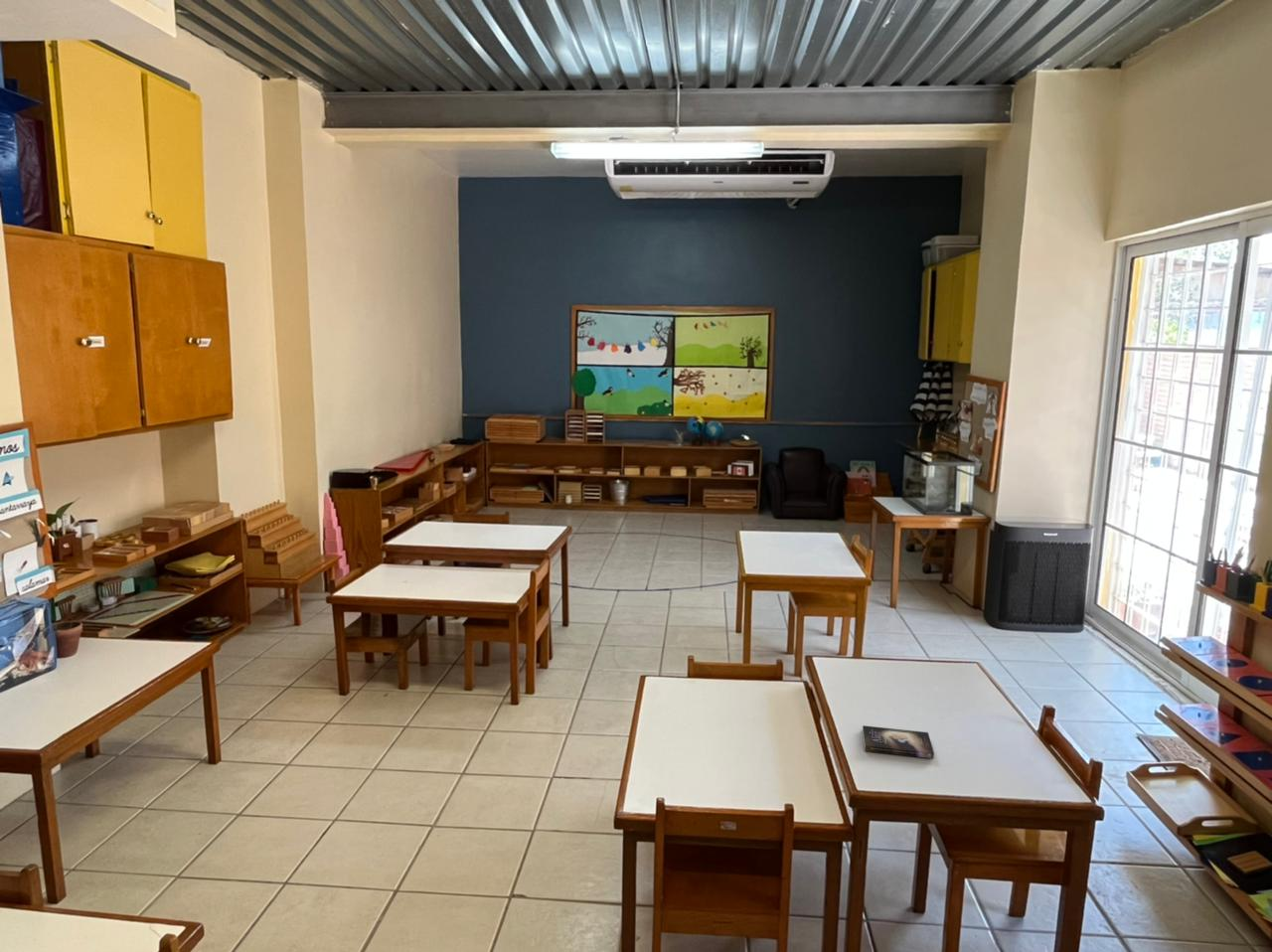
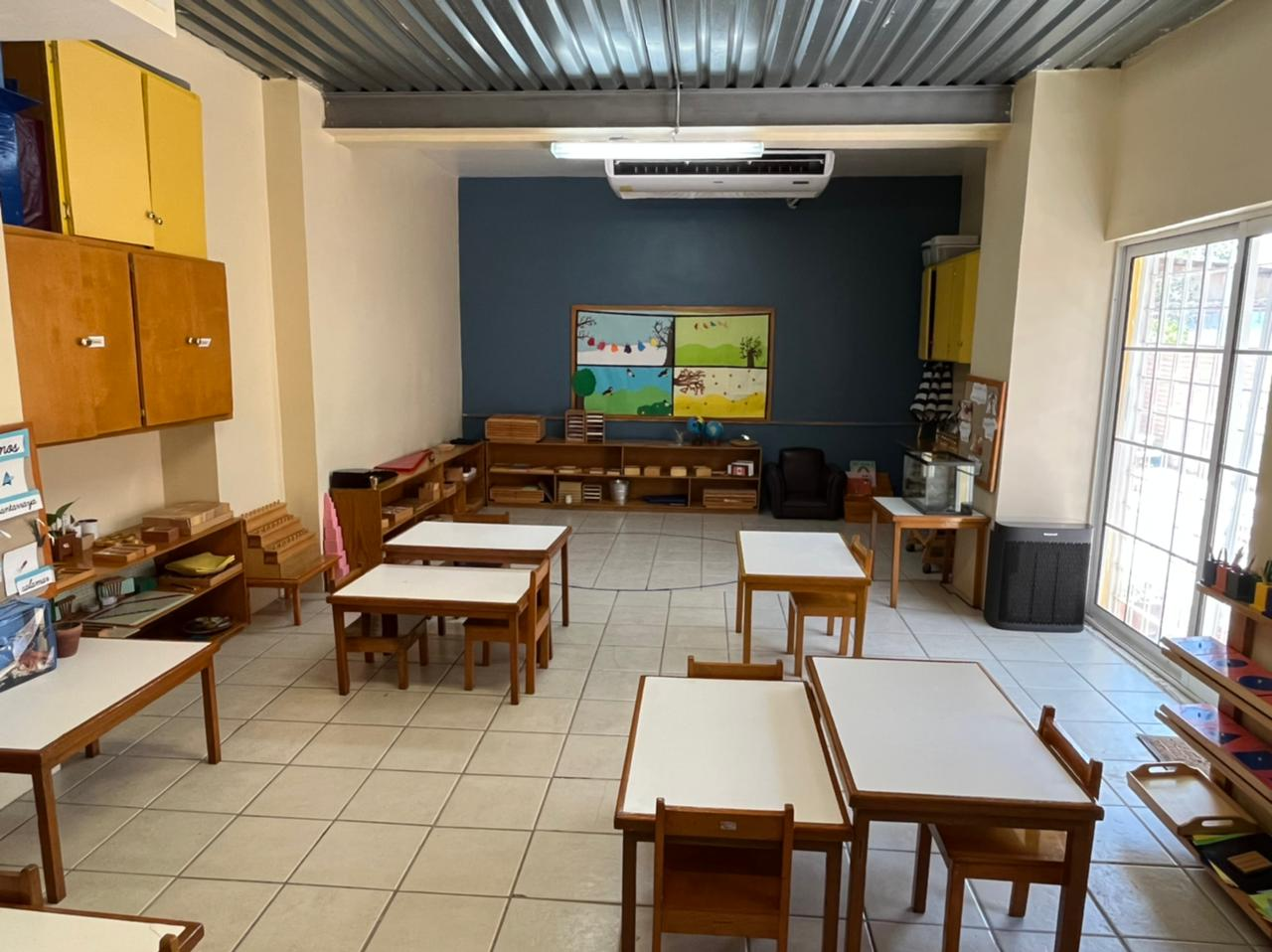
- book (896, 741)
